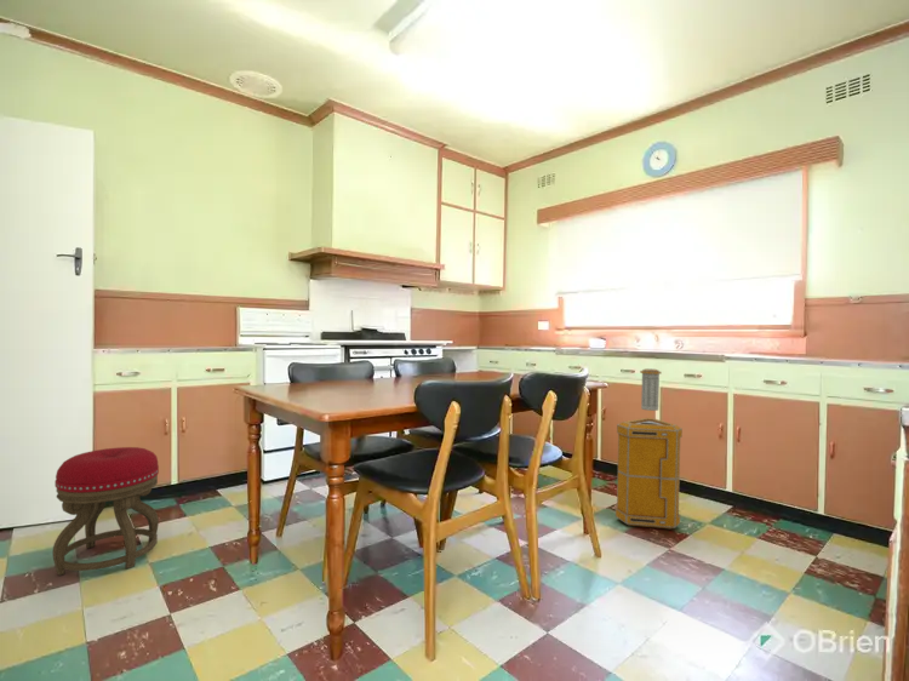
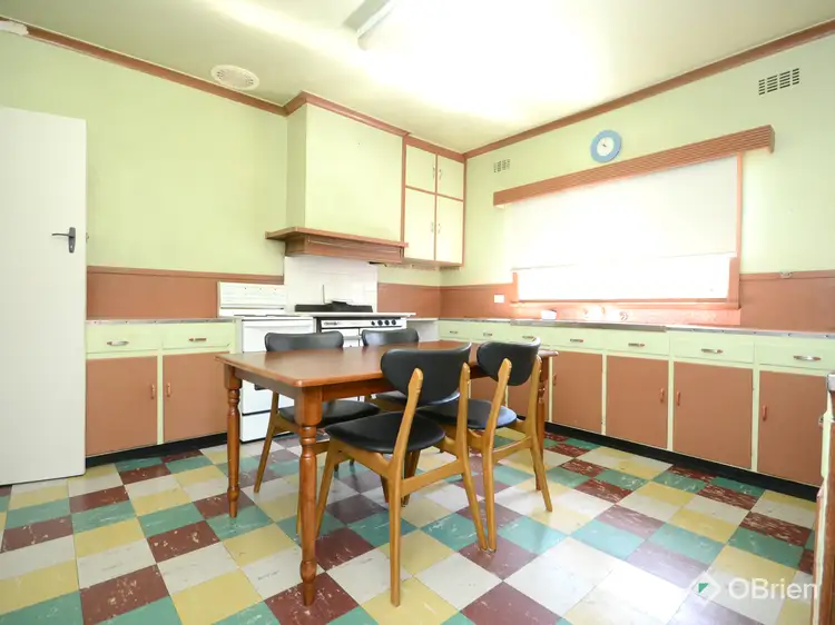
- stool (113, 503)
- trash can (645, 445)
